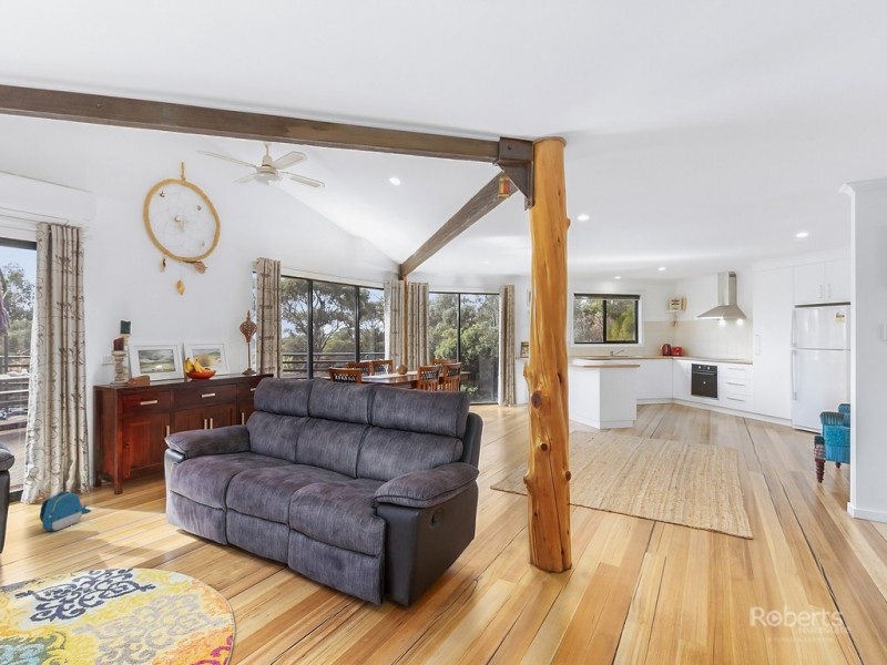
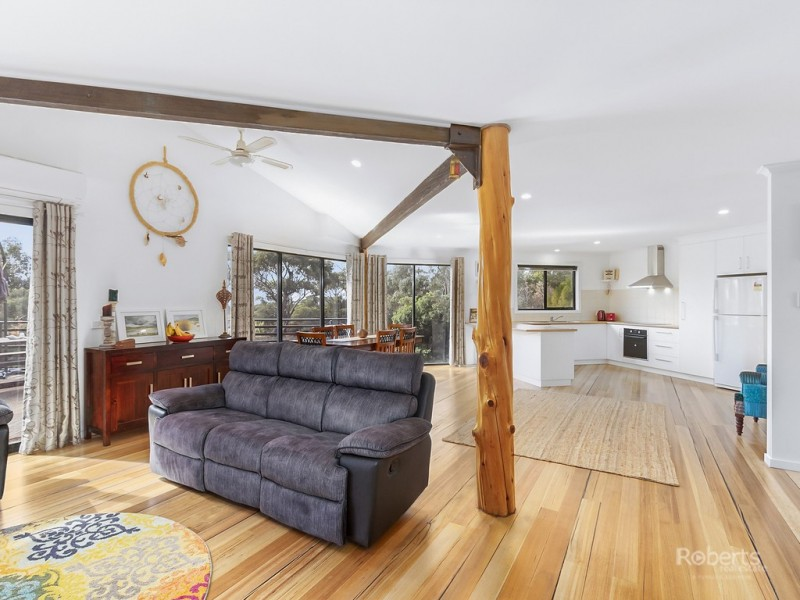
- backpack (62, 508)
